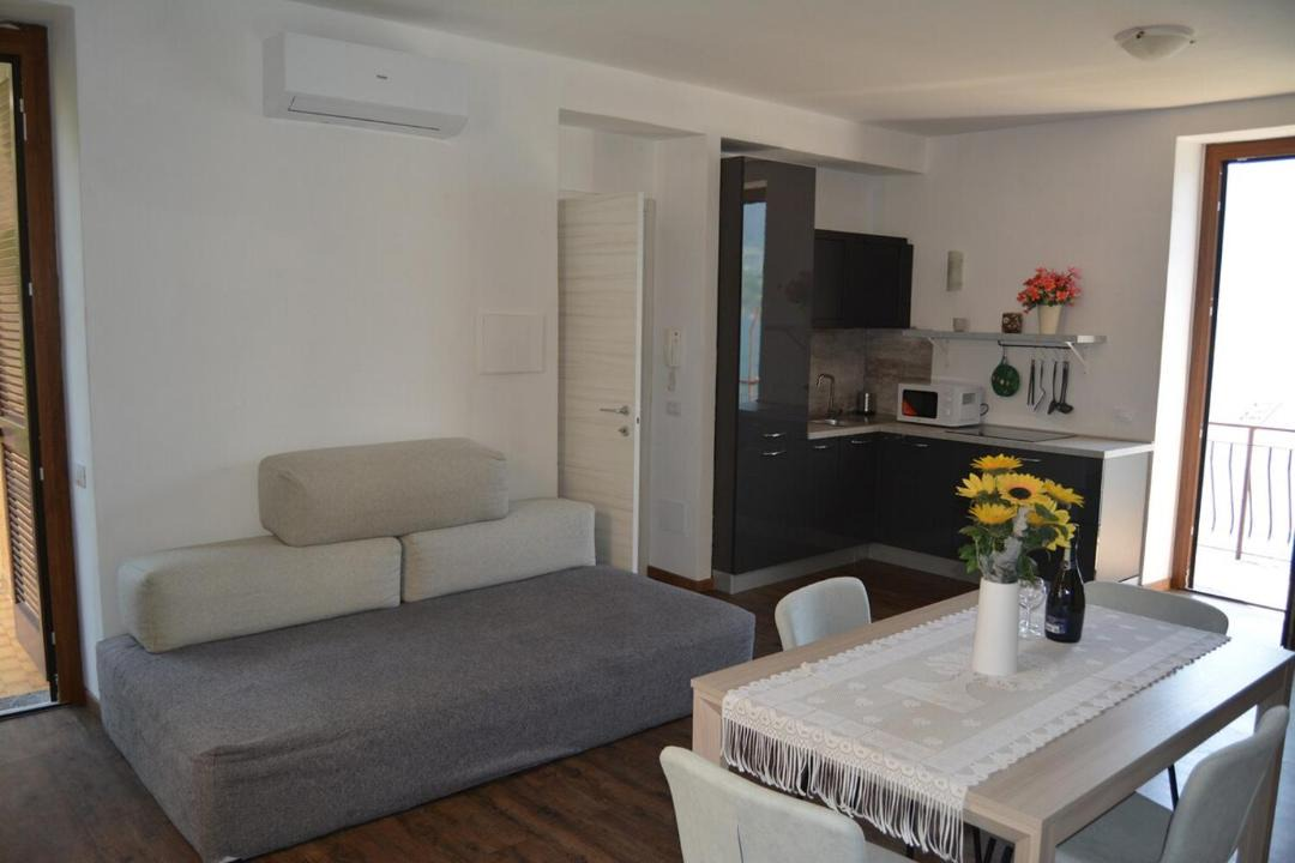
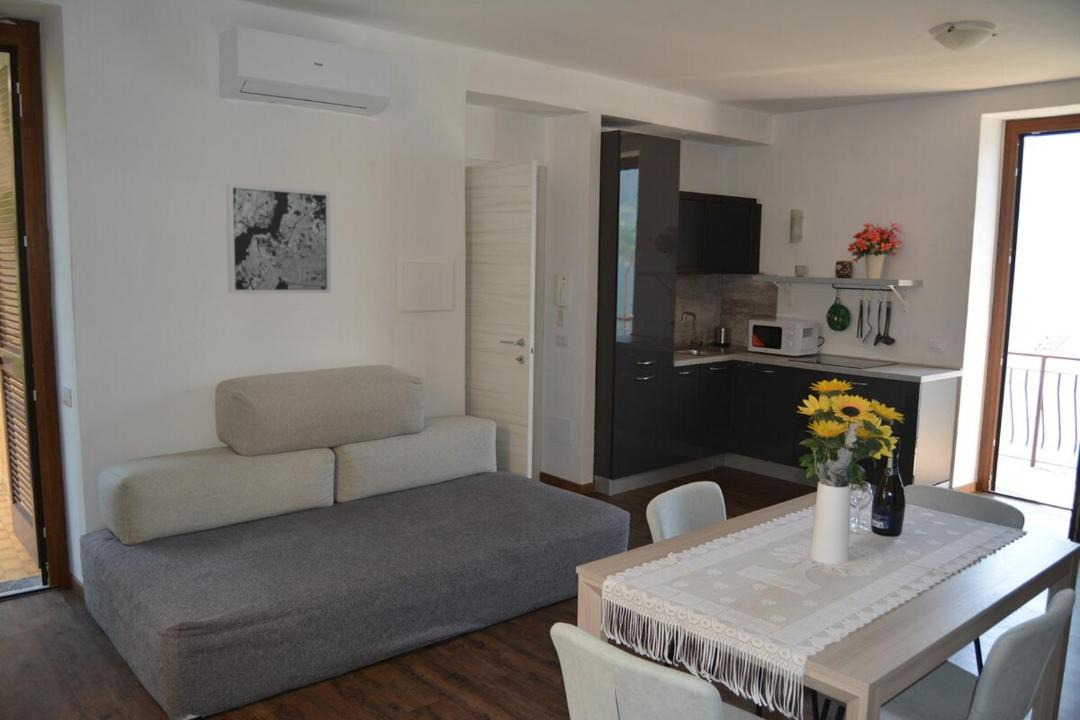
+ wall art (280, 240)
